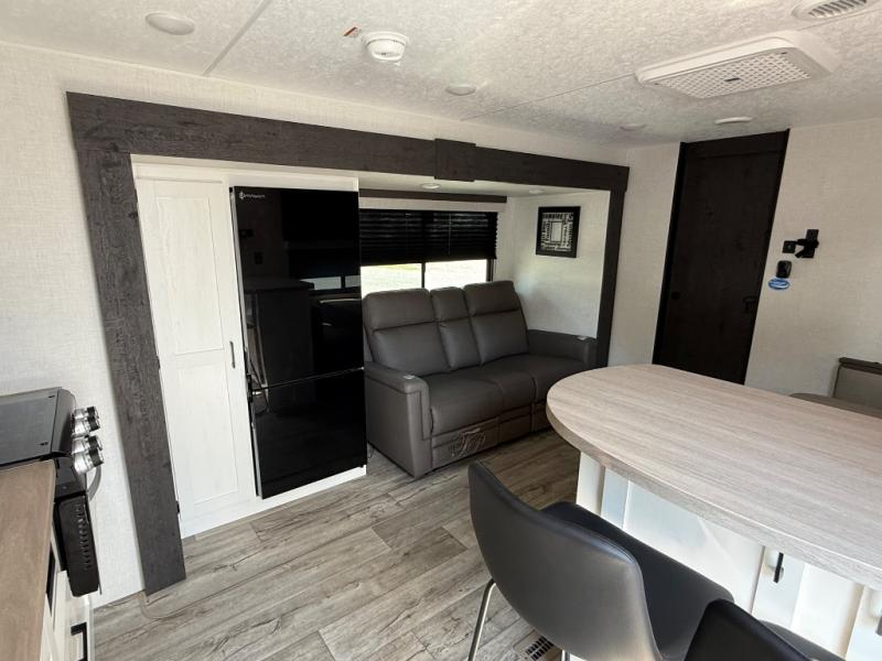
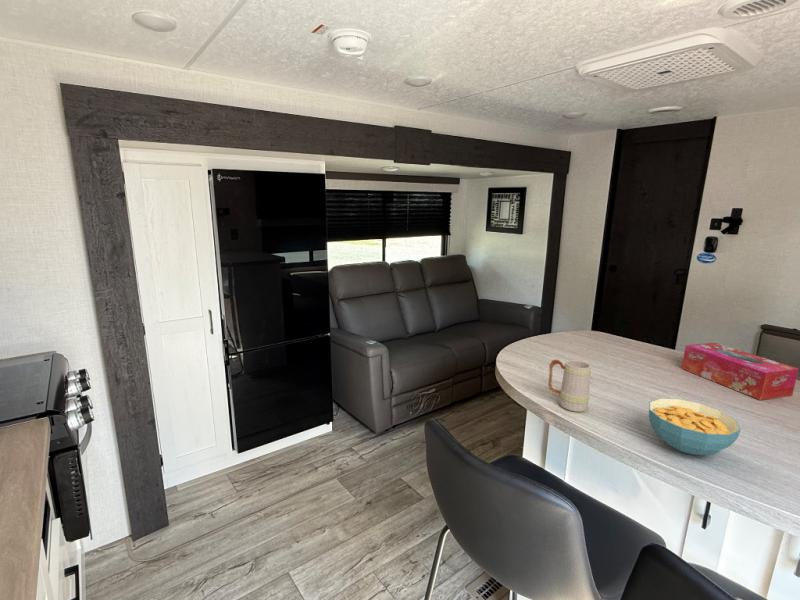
+ mug (569, 383)
+ tissue box (735, 368)
+ cereal bowl (688, 431)
